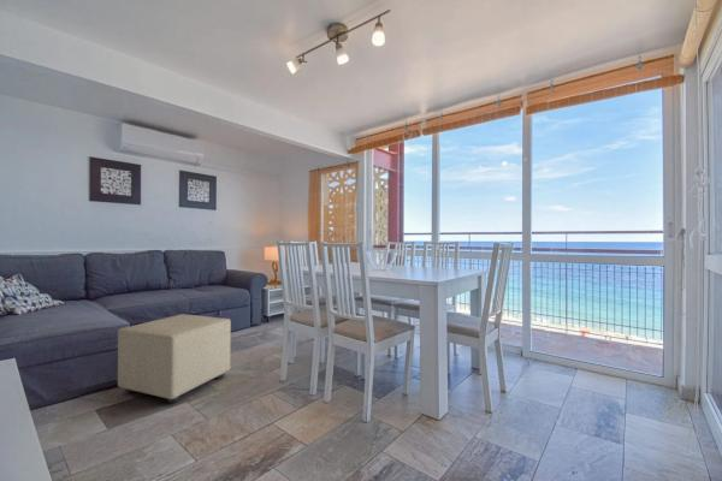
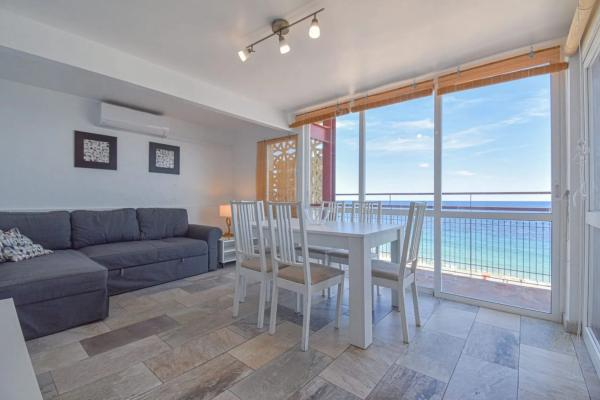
- ottoman (177, 352)
